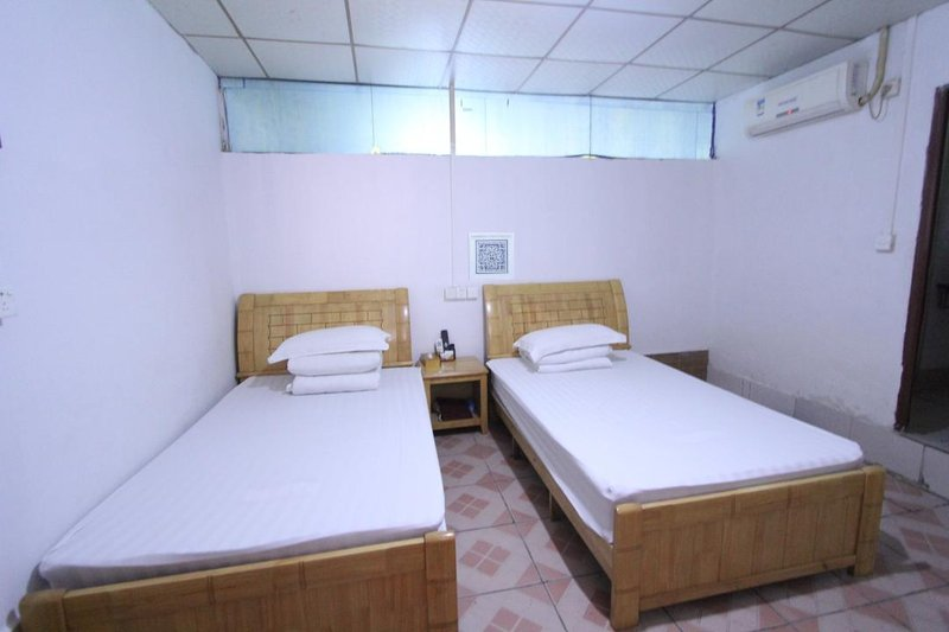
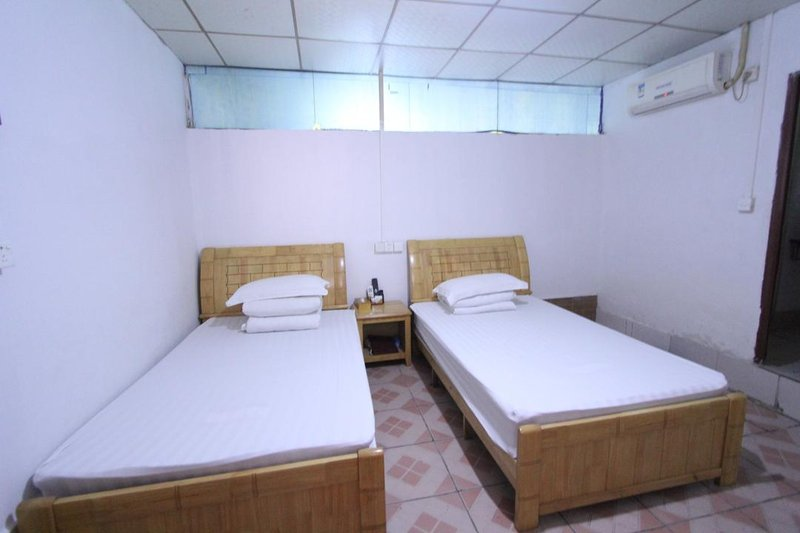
- wall art (491, 256)
